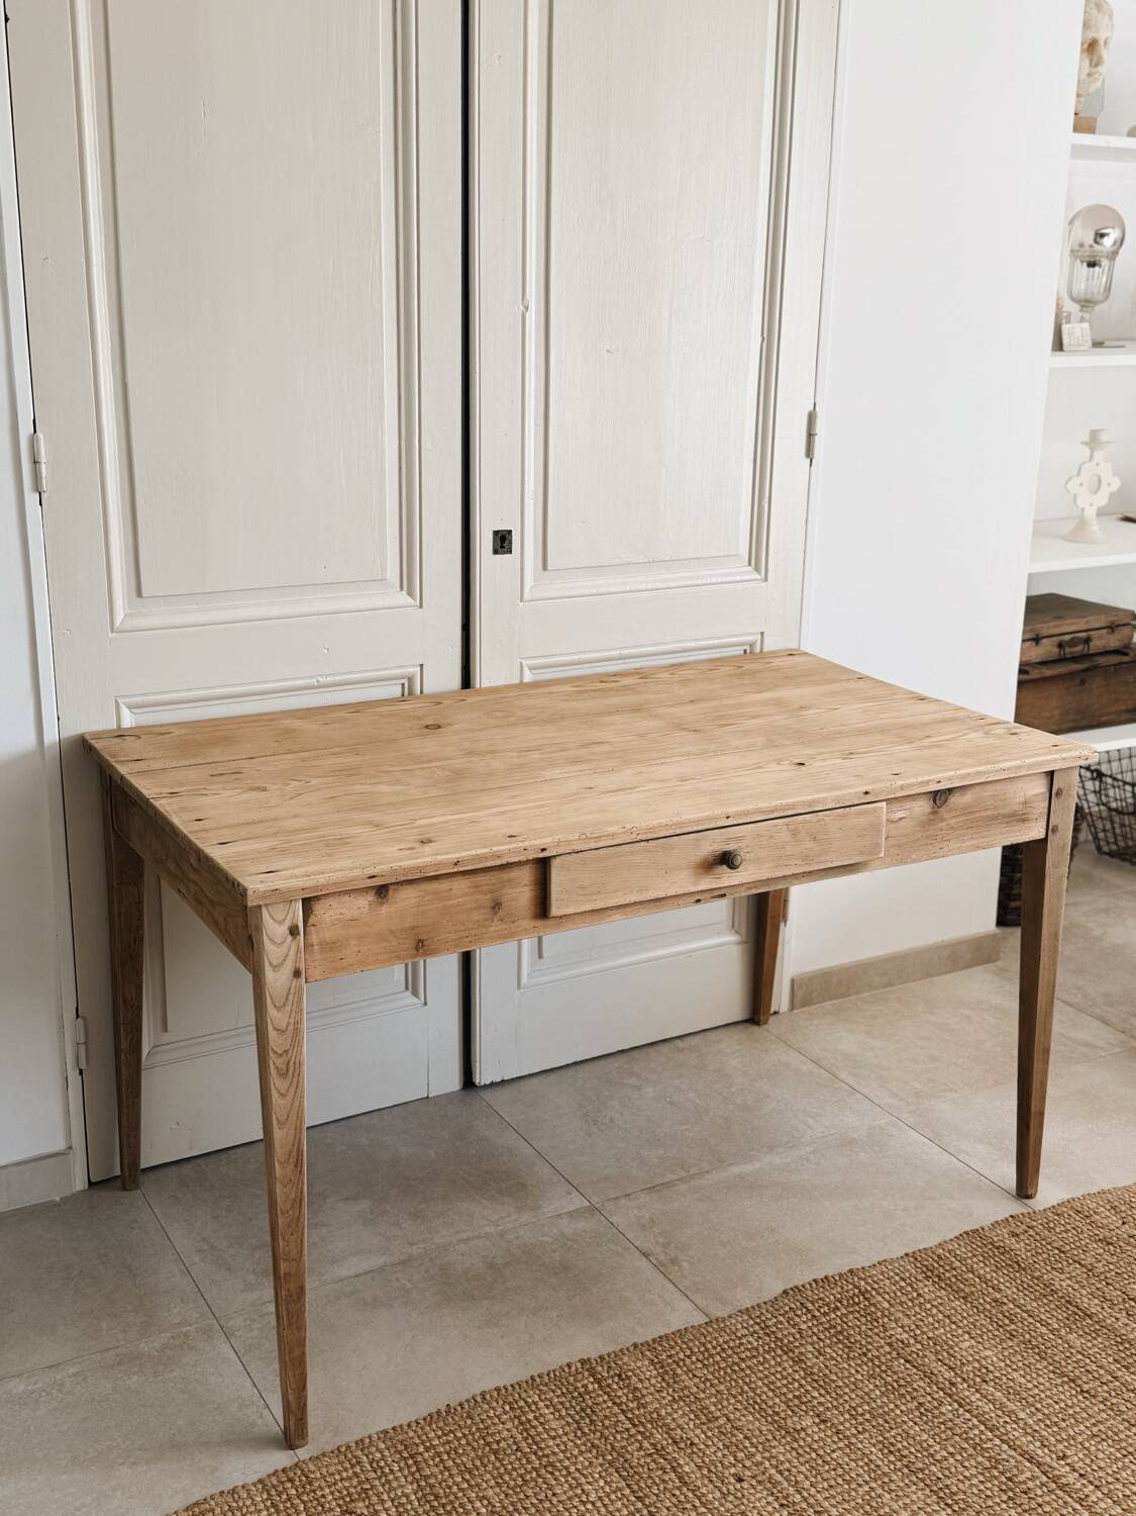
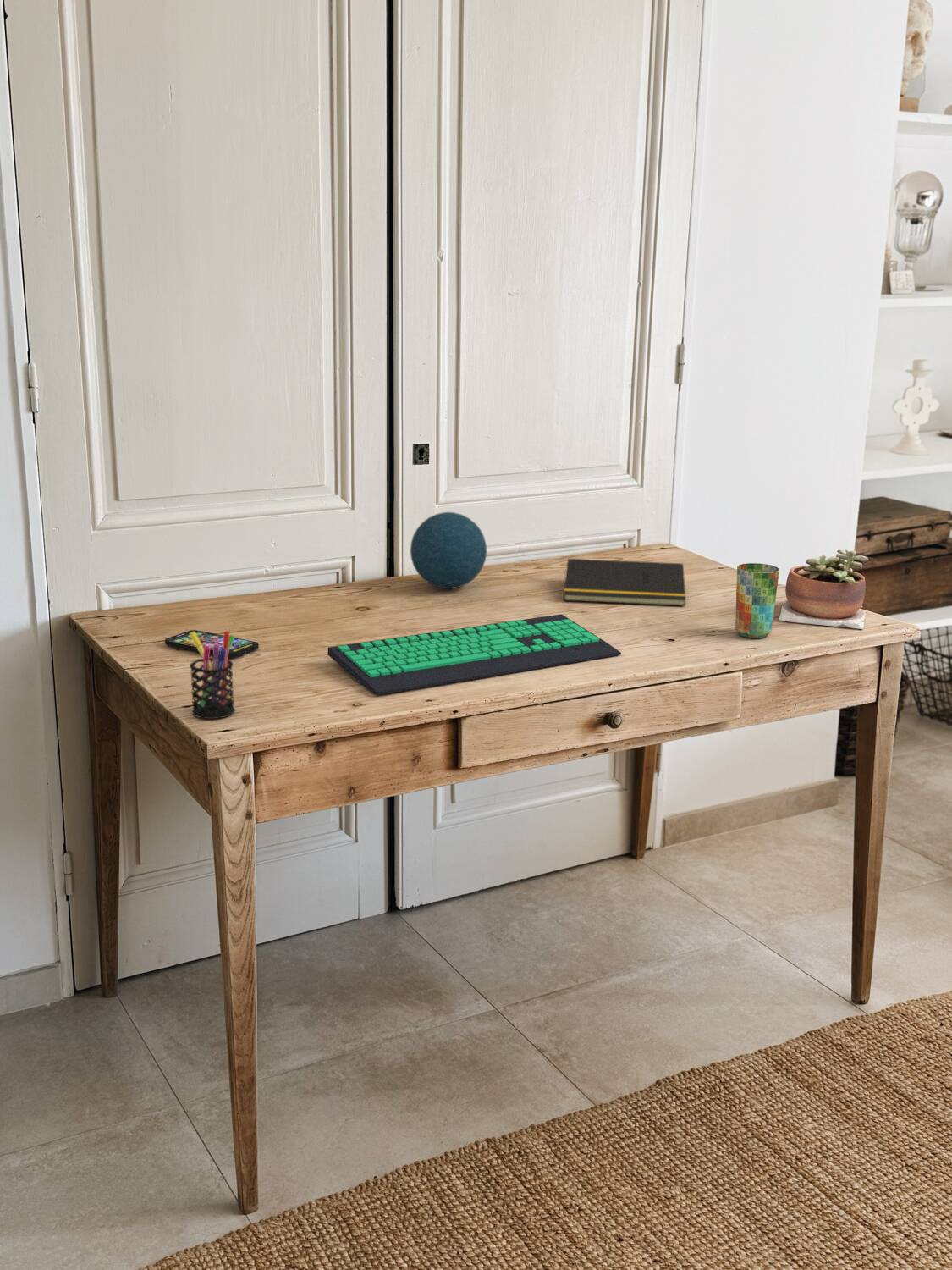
+ succulent plant (826, 581)
+ notepad (625, 581)
+ smartphone (212, 643)
+ decorative orb (448, 550)
+ pen holder (217, 670)
+ computer keyboard (476, 650)
+ cup (755, 601)
